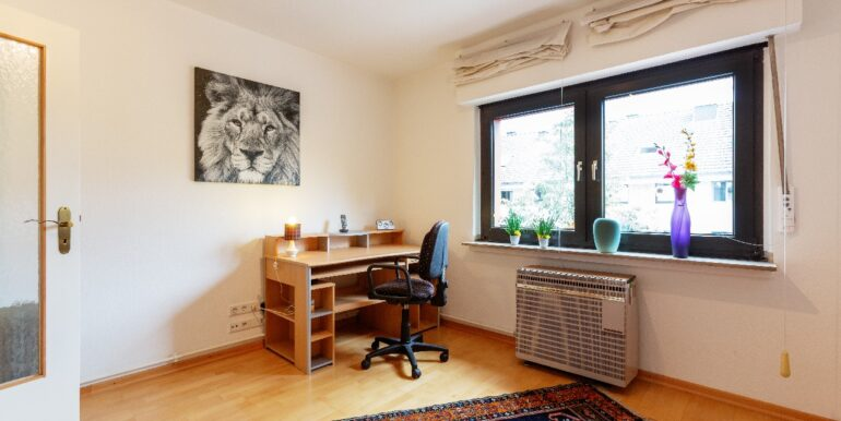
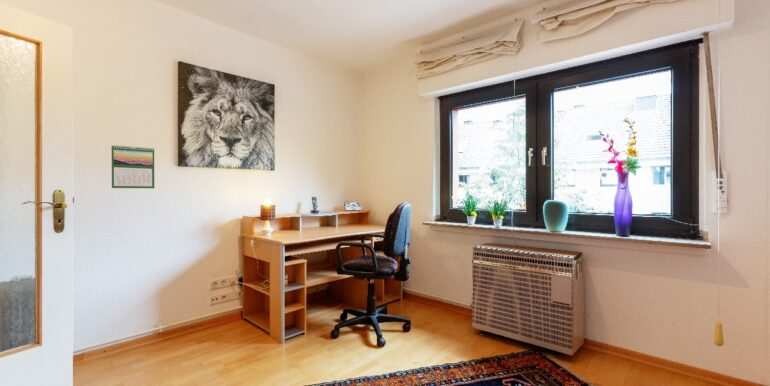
+ calendar (133, 166)
